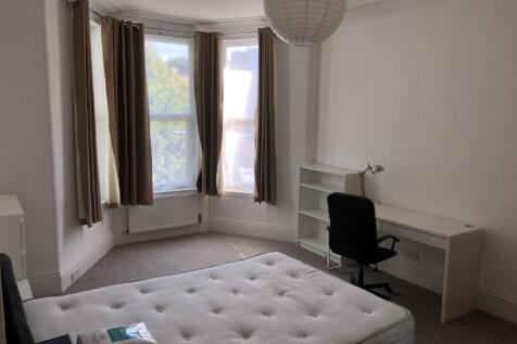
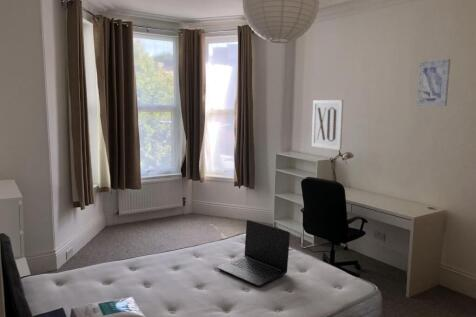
+ wall art (326, 124)
+ wall art (432, 83)
+ laptop (252, 250)
